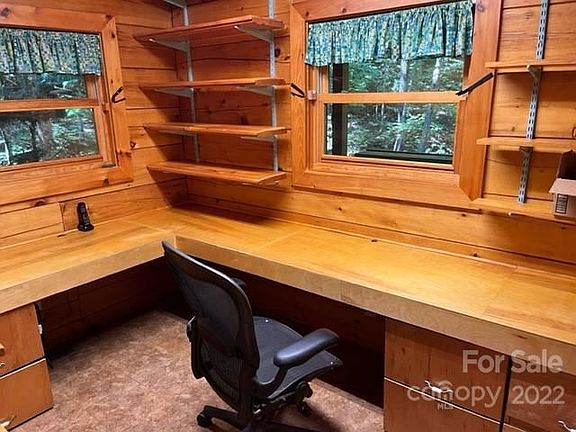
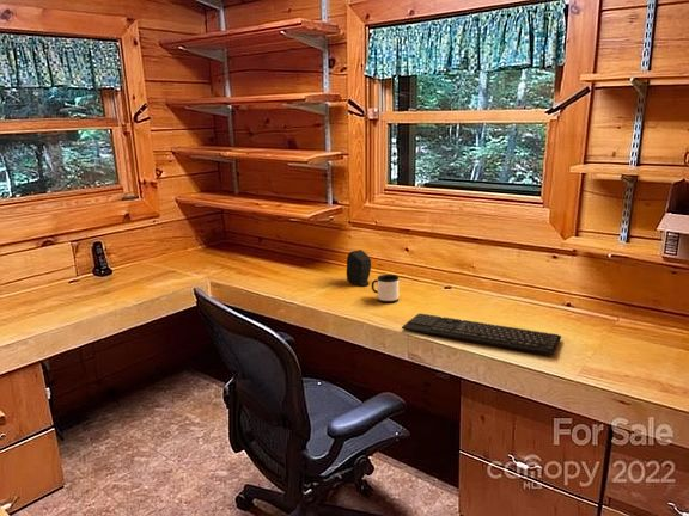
+ mug (384, 287)
+ keyboard (478, 332)
+ speaker (360, 268)
